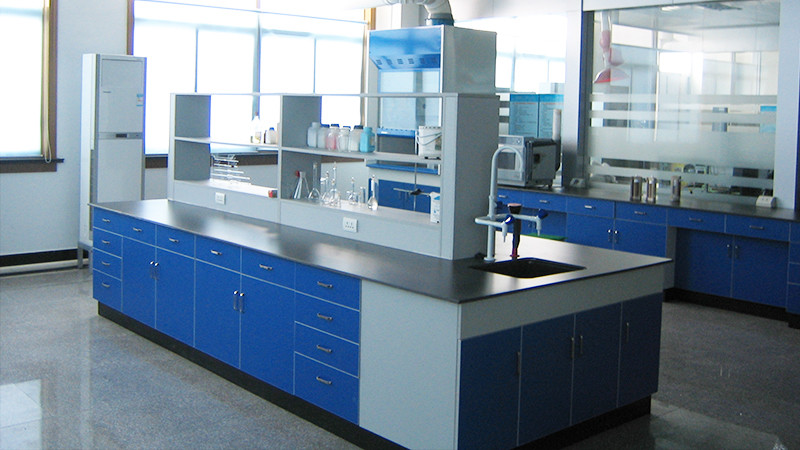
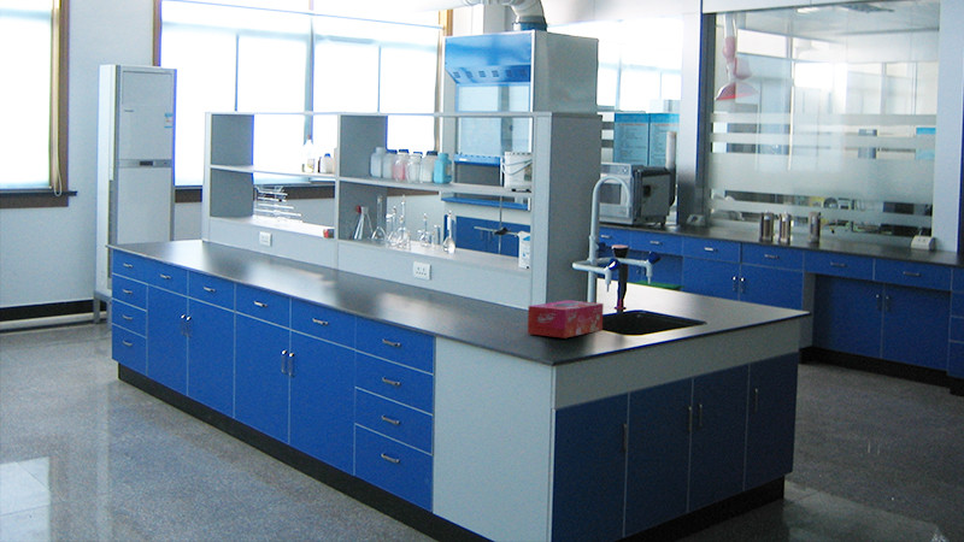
+ tissue box (565, 318)
